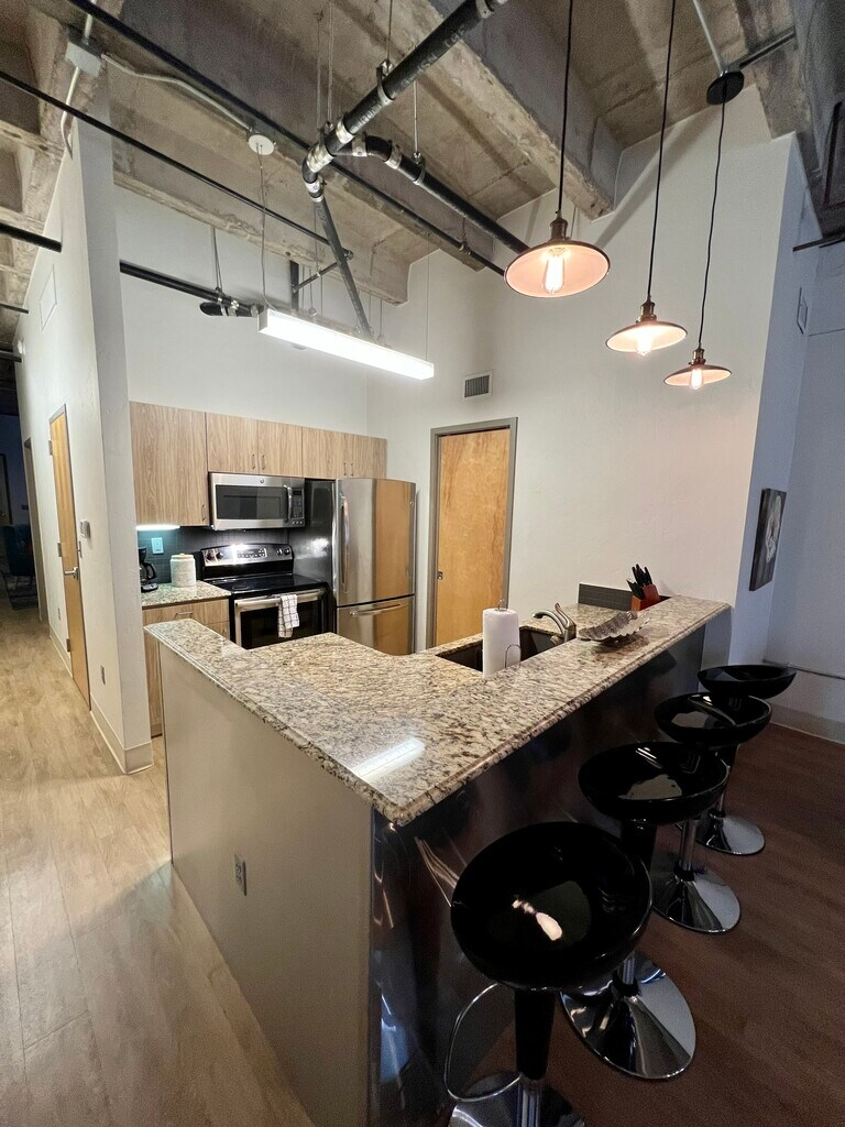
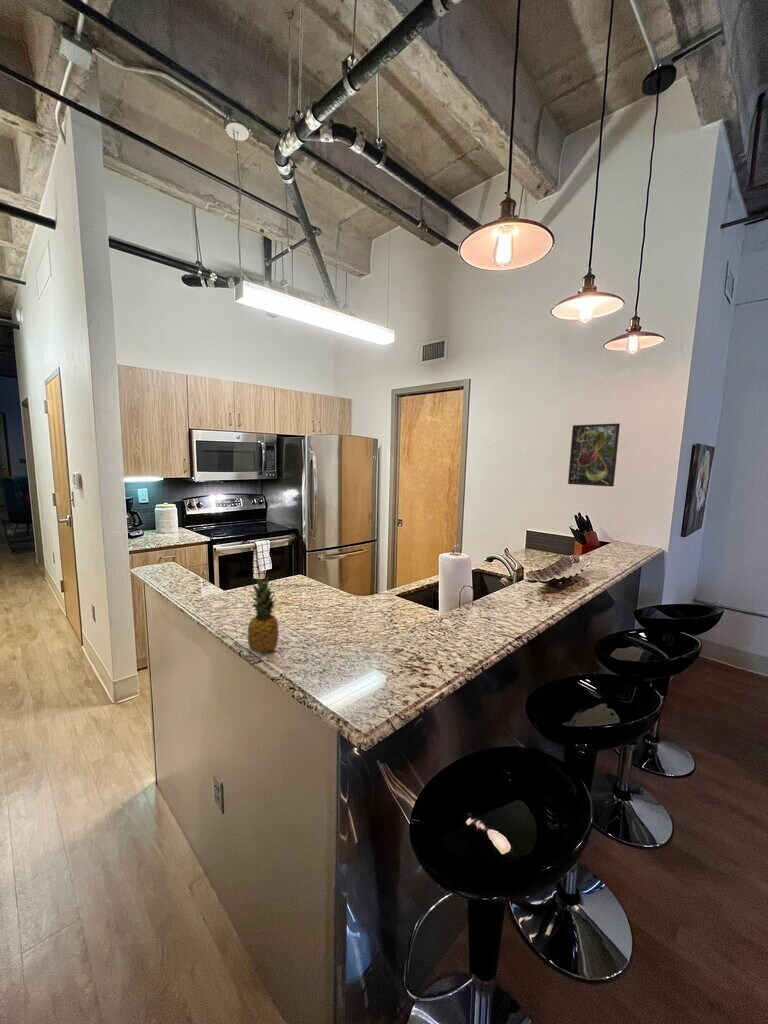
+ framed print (592, 455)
+ fruit (262, 613)
